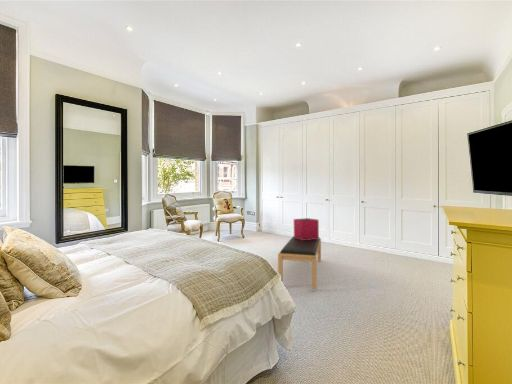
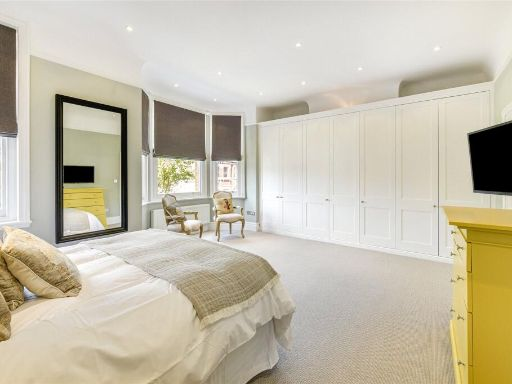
- storage bin (305, 228)
- bench (302, 256)
